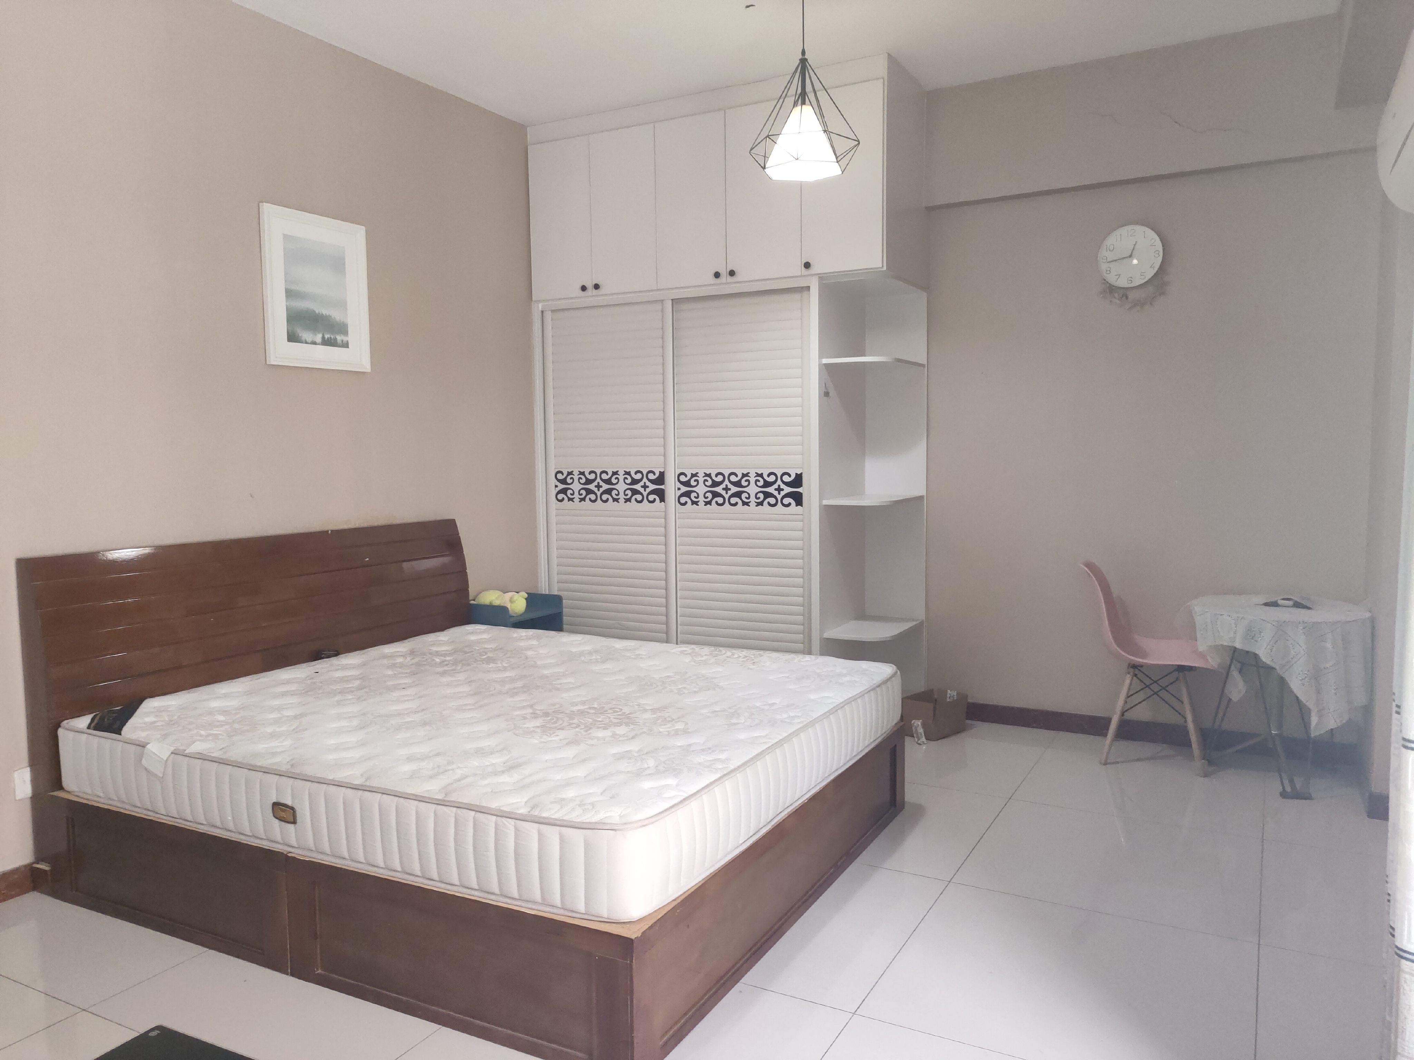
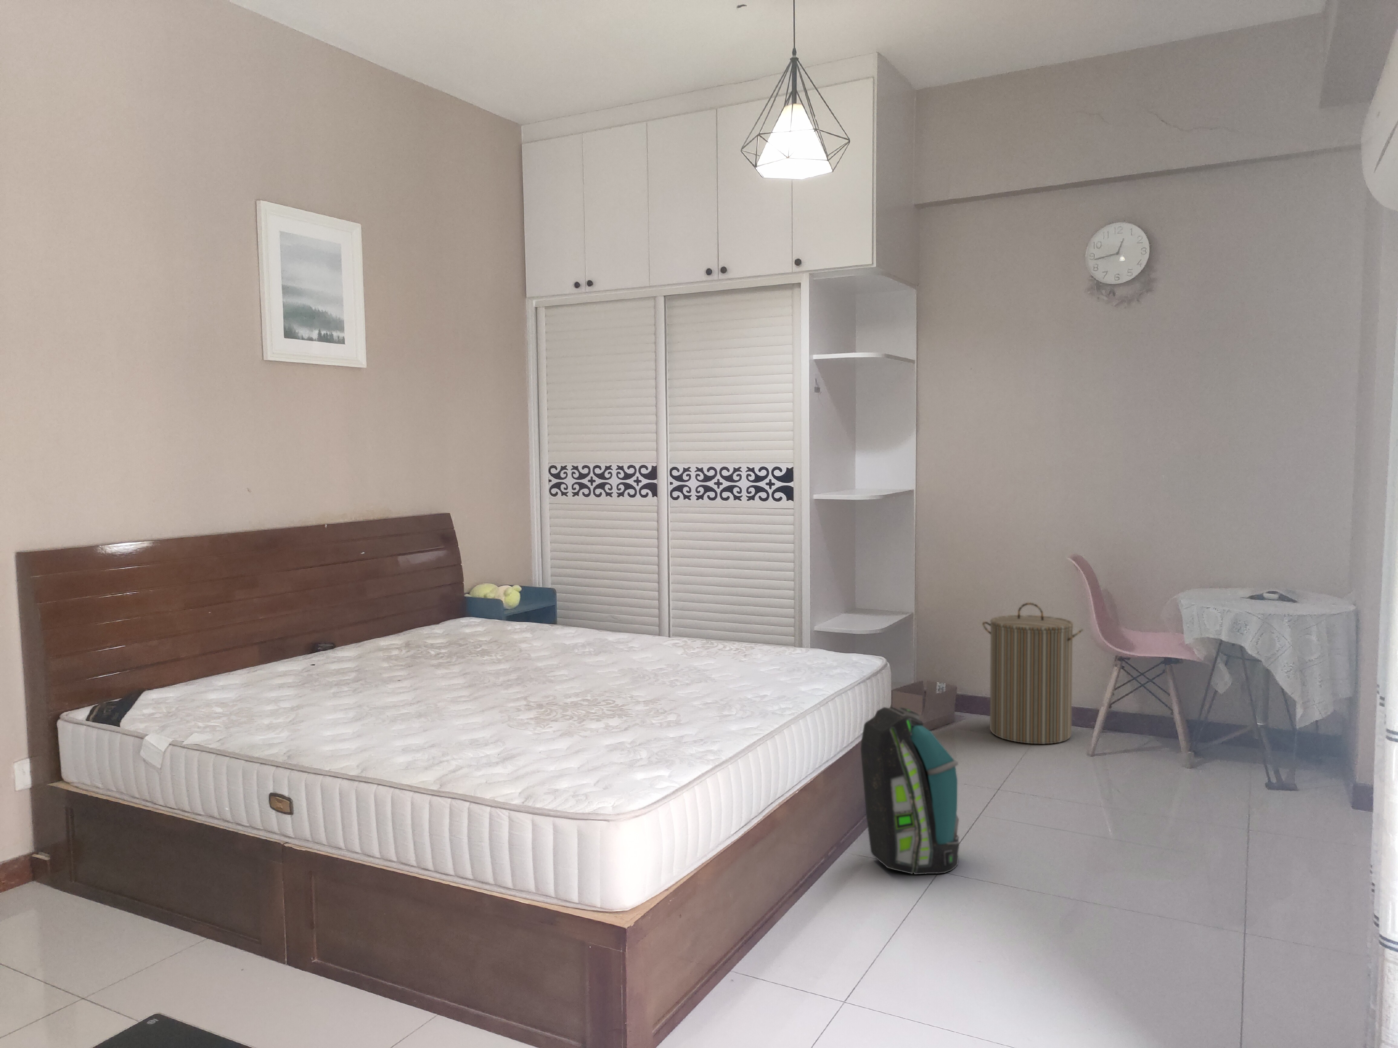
+ laundry hamper (1030, 668)
+ backpack (908, 786)
